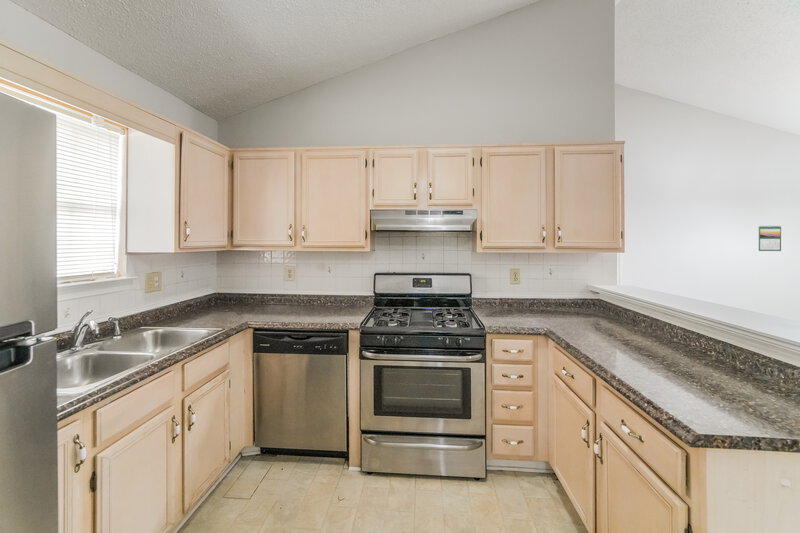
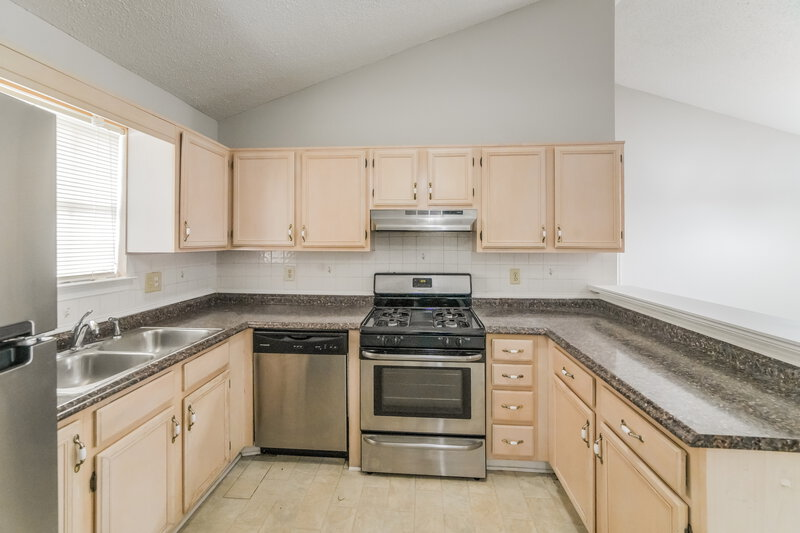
- calendar (769, 238)
